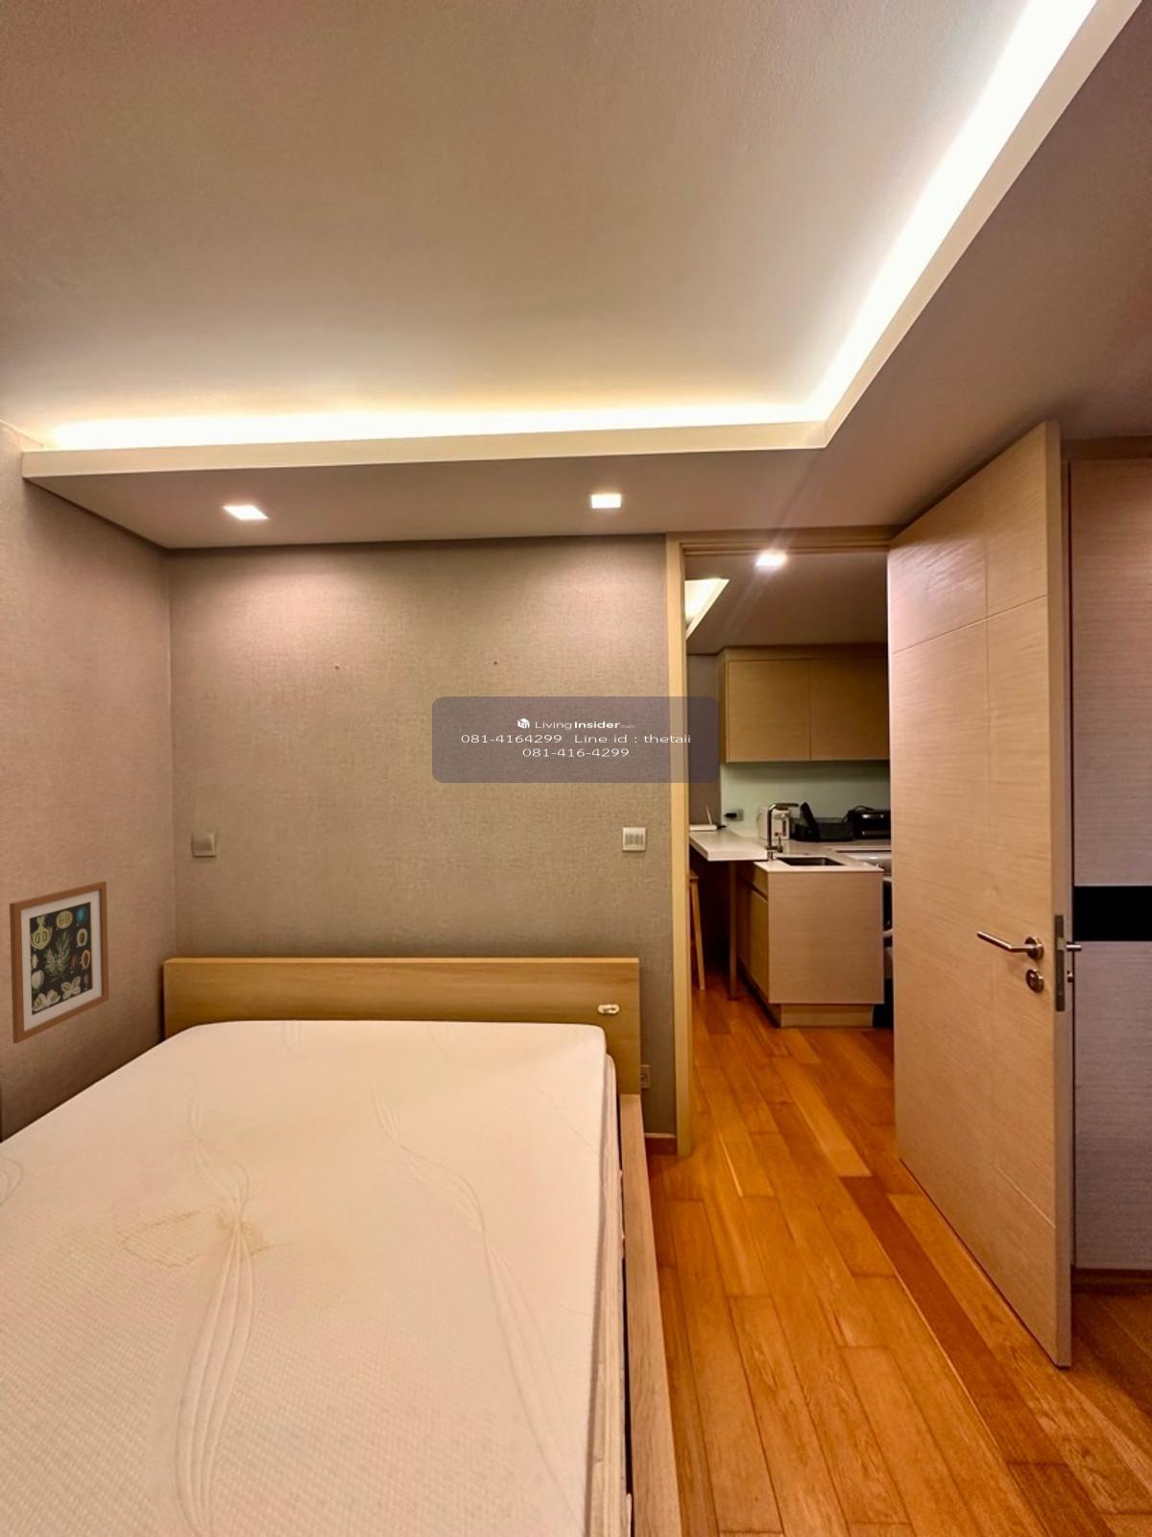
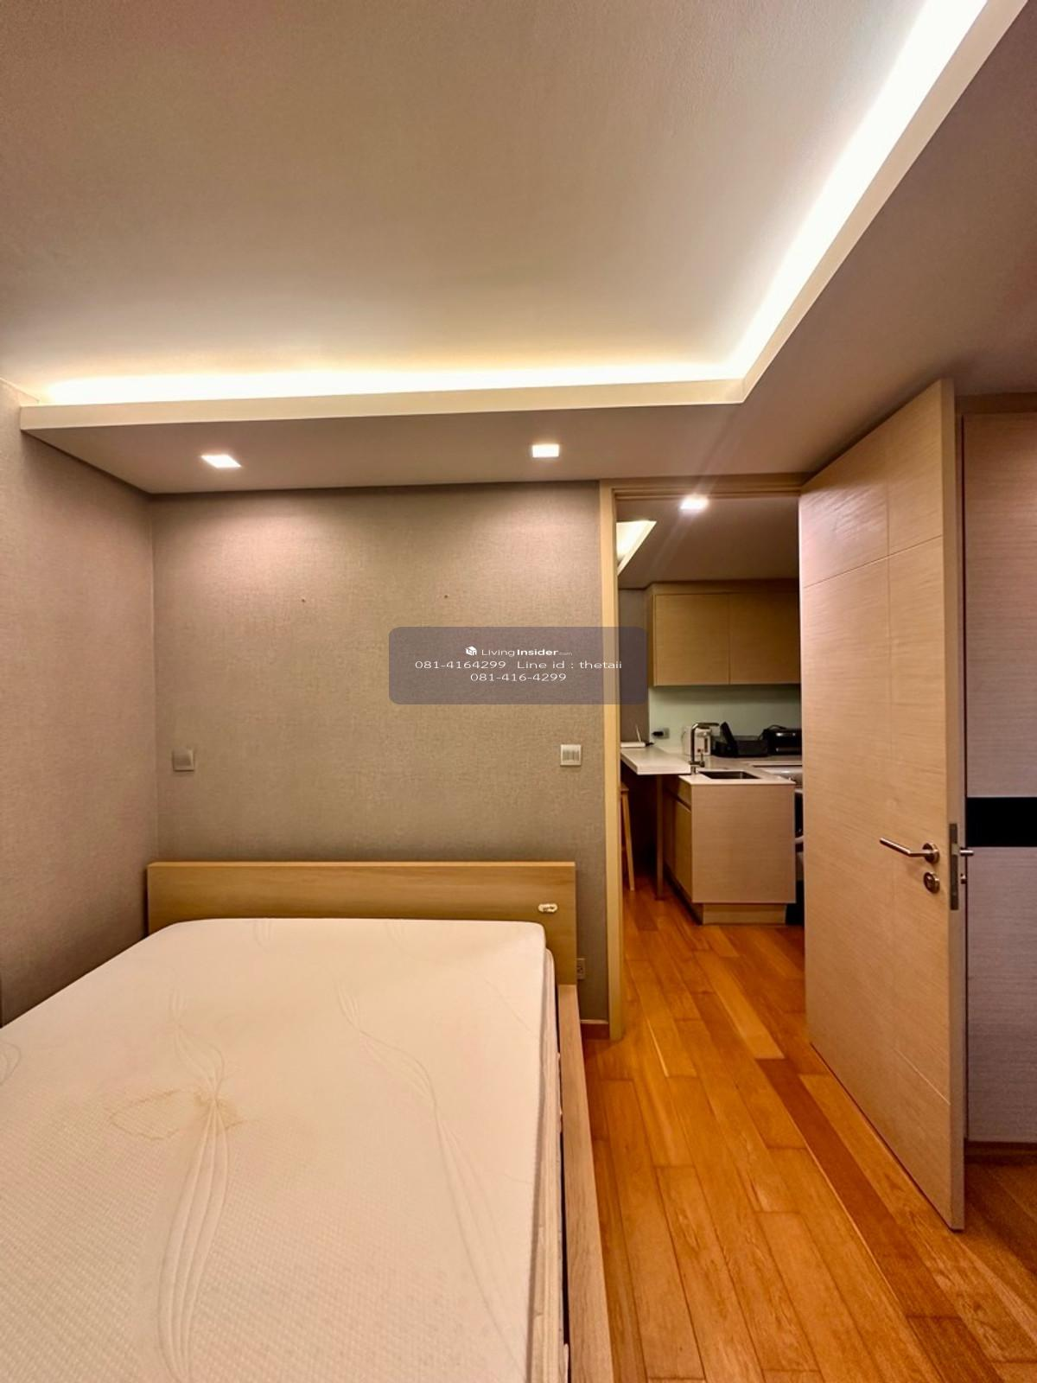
- wall art (63, 955)
